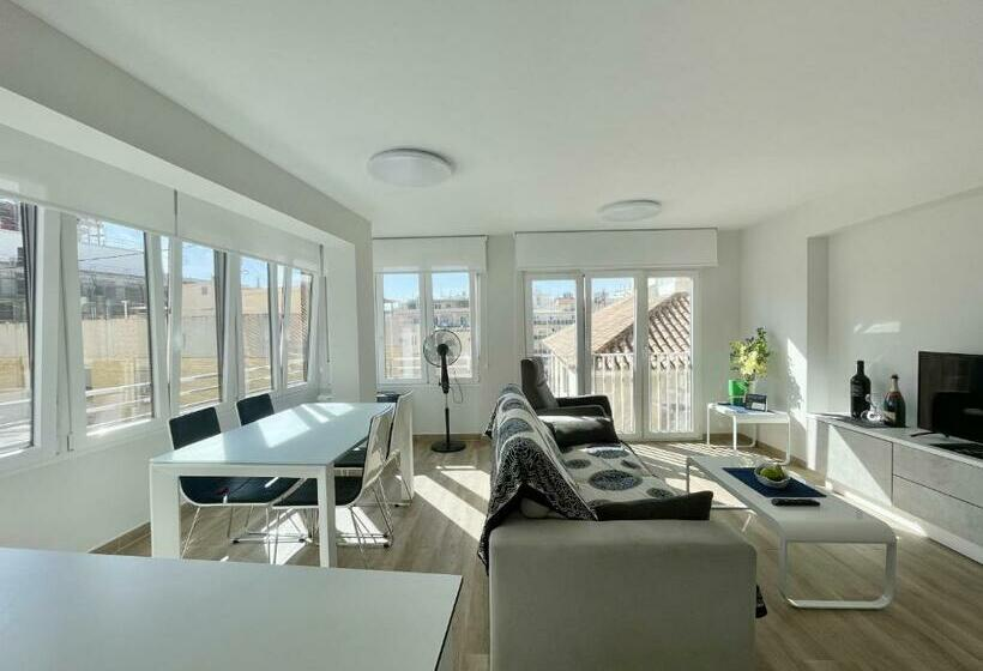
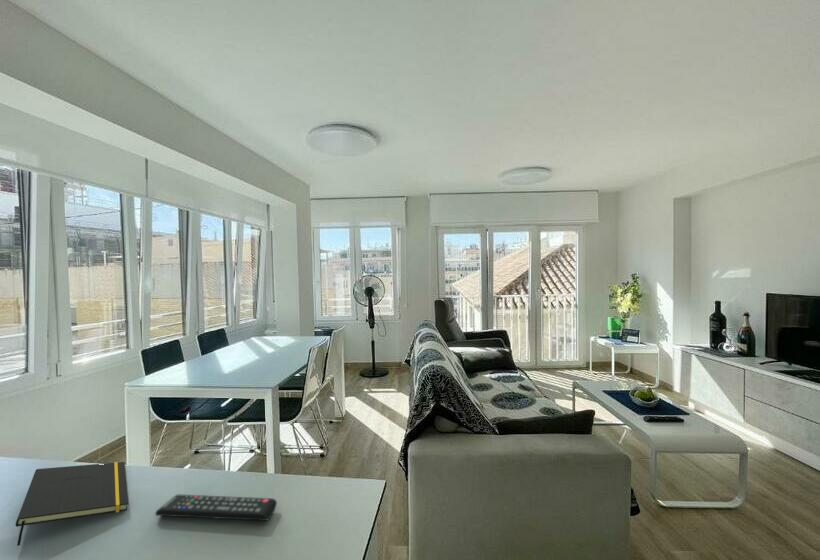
+ remote control (217, 508)
+ notepad (79, 488)
